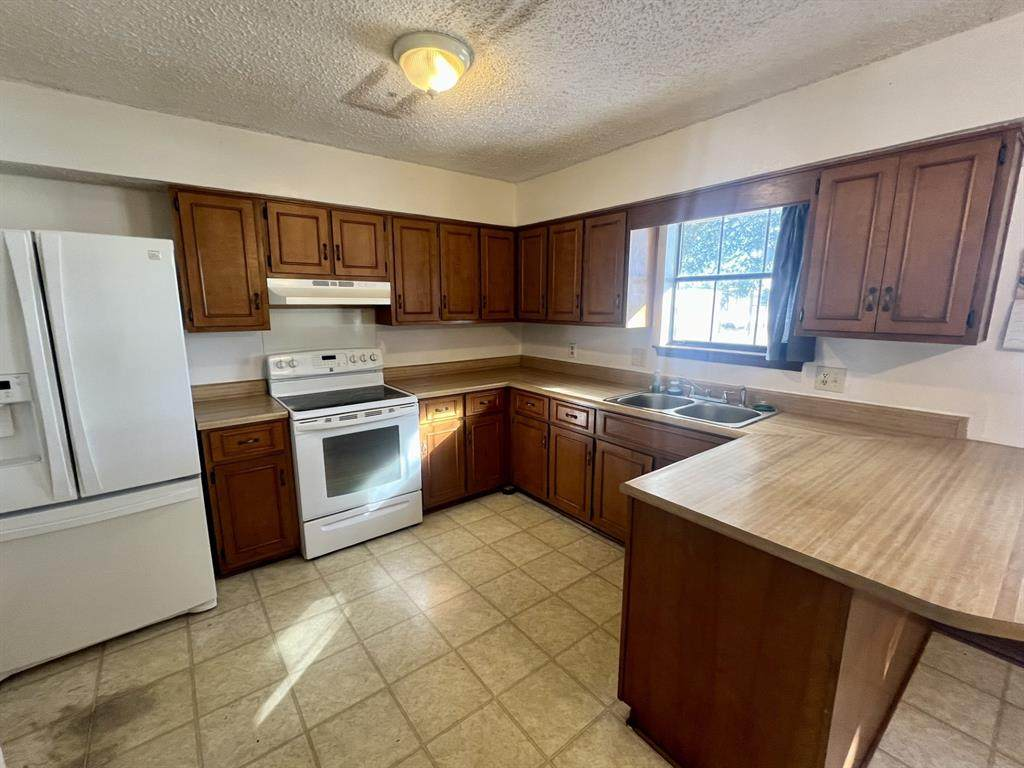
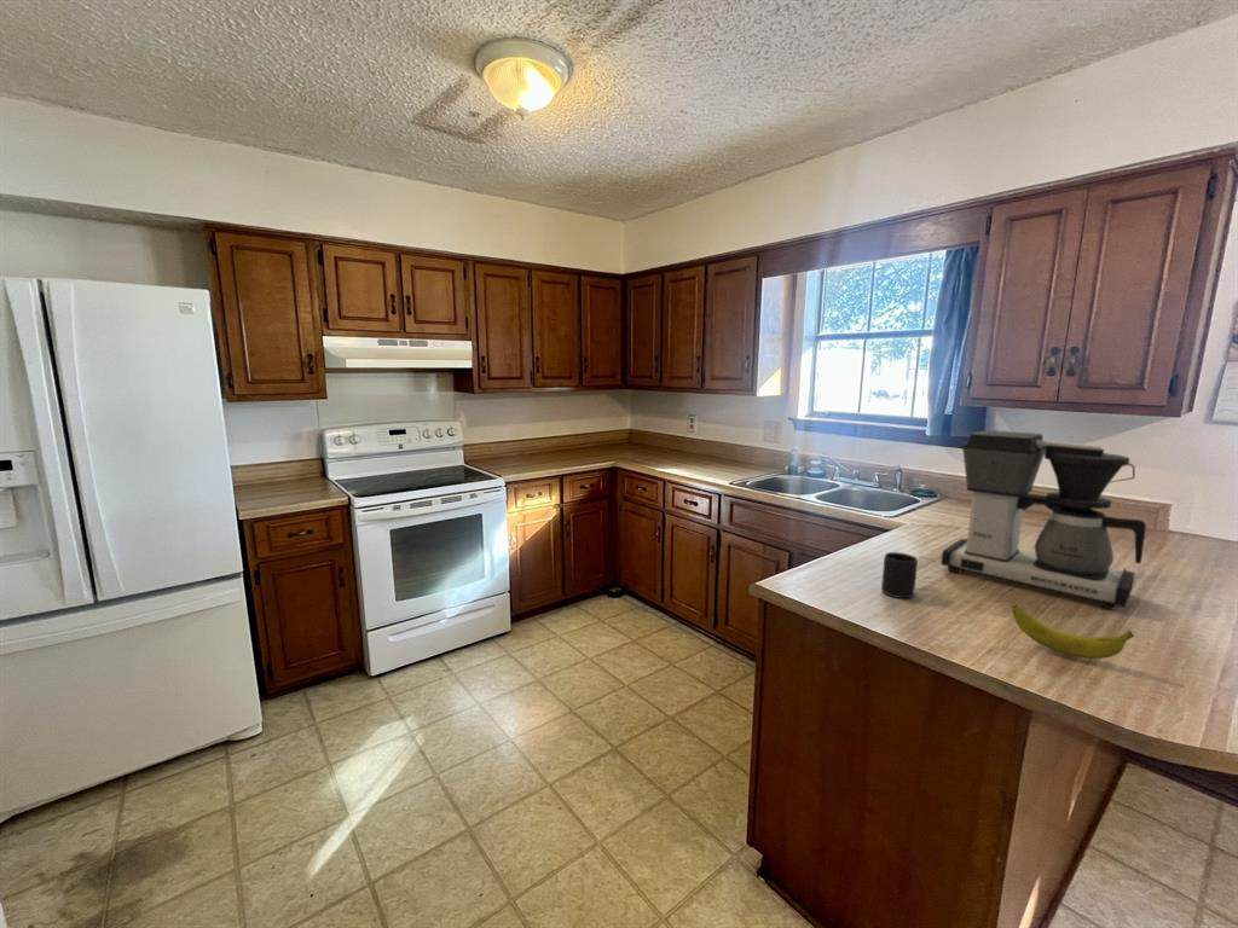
+ banana (1066, 634)
+ coffee maker (1046, 506)
+ mug (903, 573)
